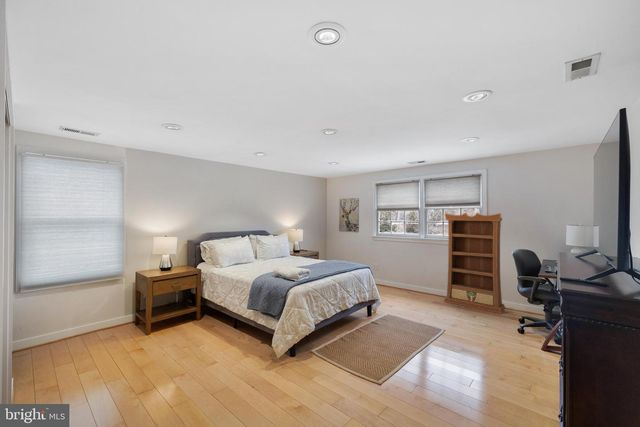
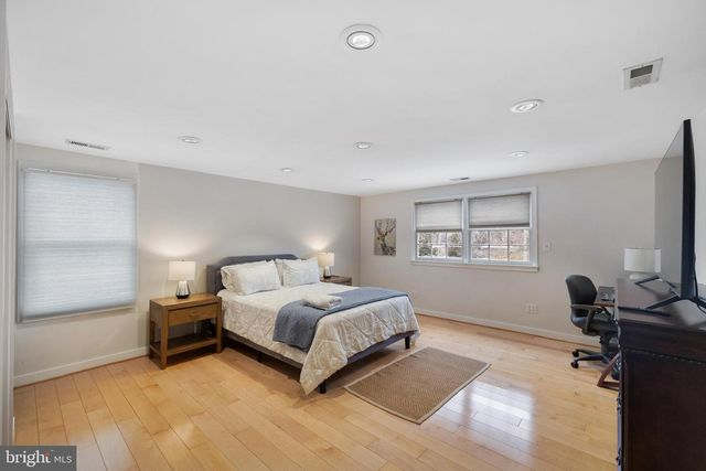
- bookcase (473, 258)
